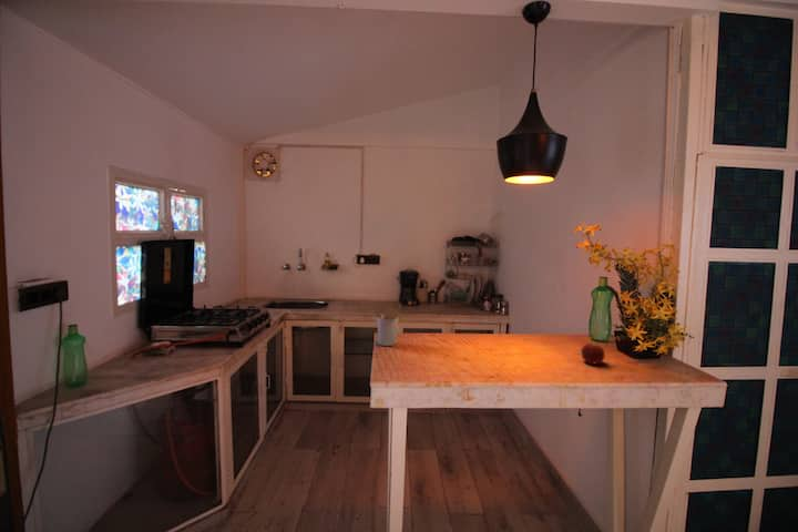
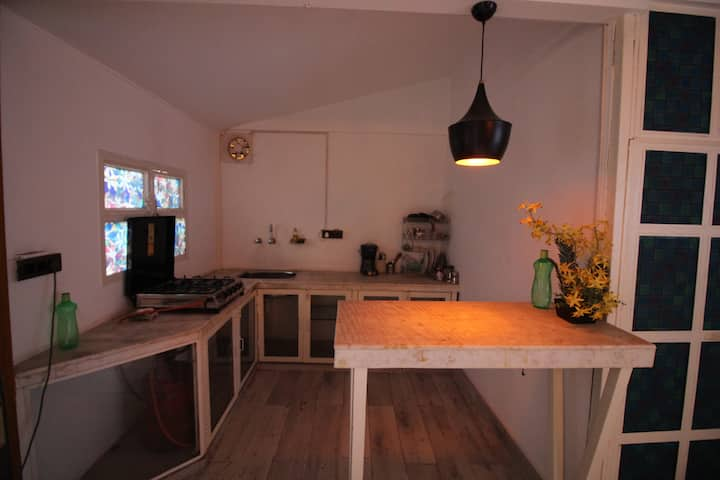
- utensil holder (388, 325)
- fruit (592, 352)
